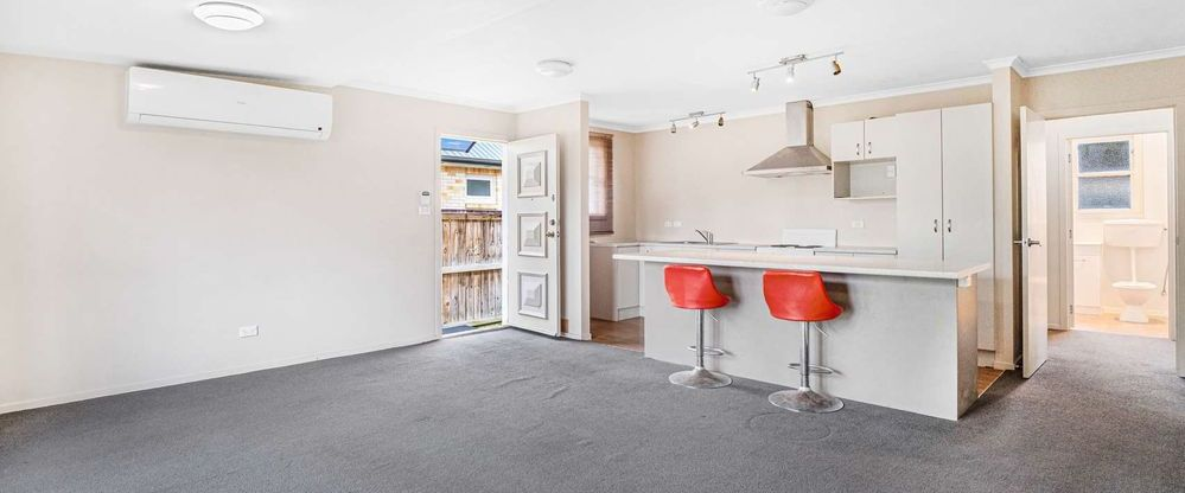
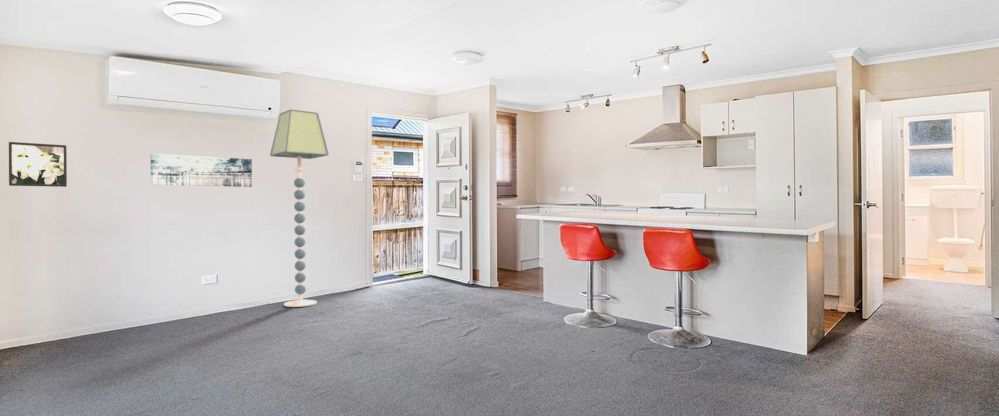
+ floor lamp (299, 208)
+ wall art (204, 171)
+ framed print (38, 164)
